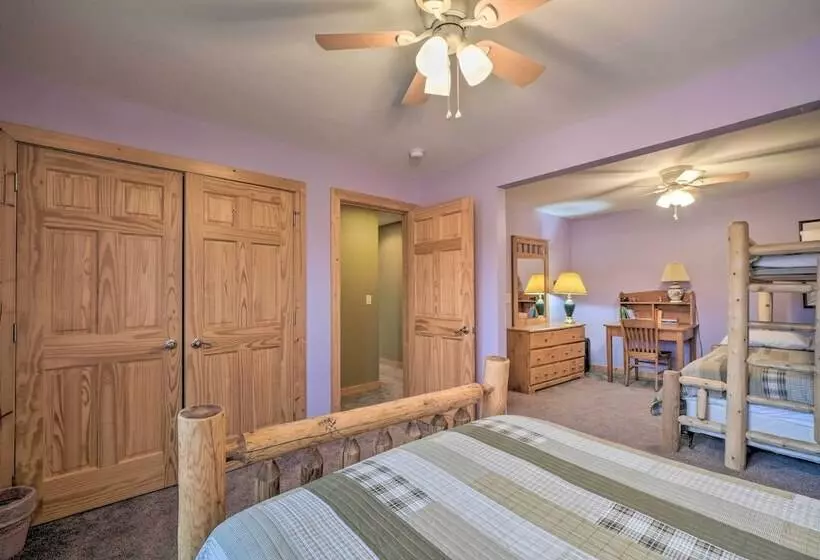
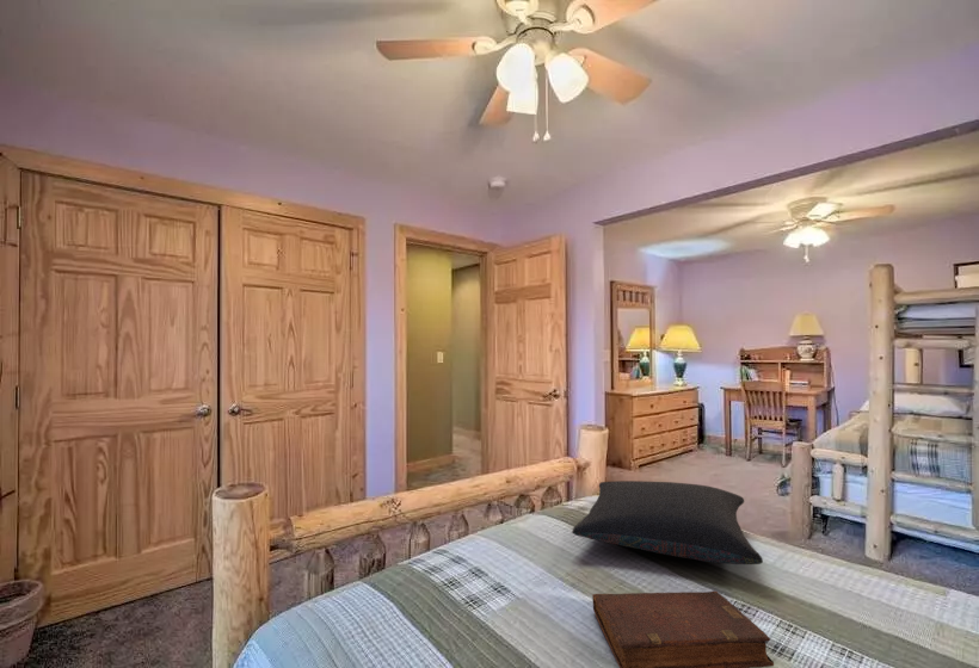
+ diary (675, 624)
+ pillow (664, 513)
